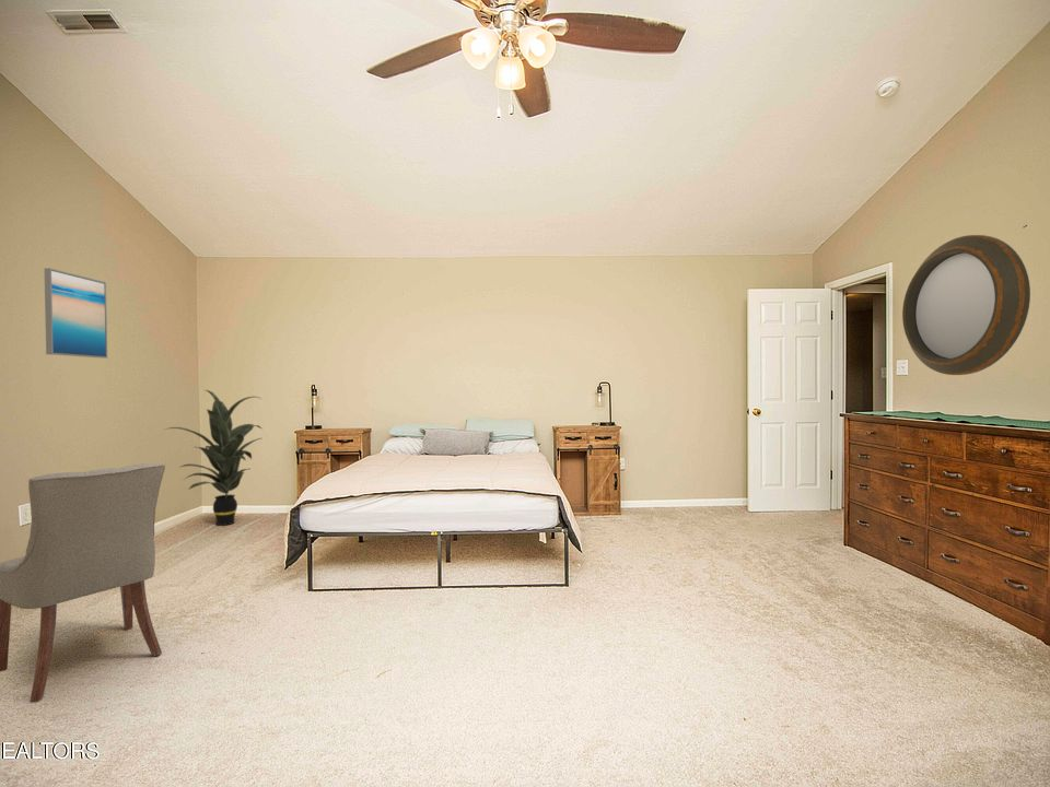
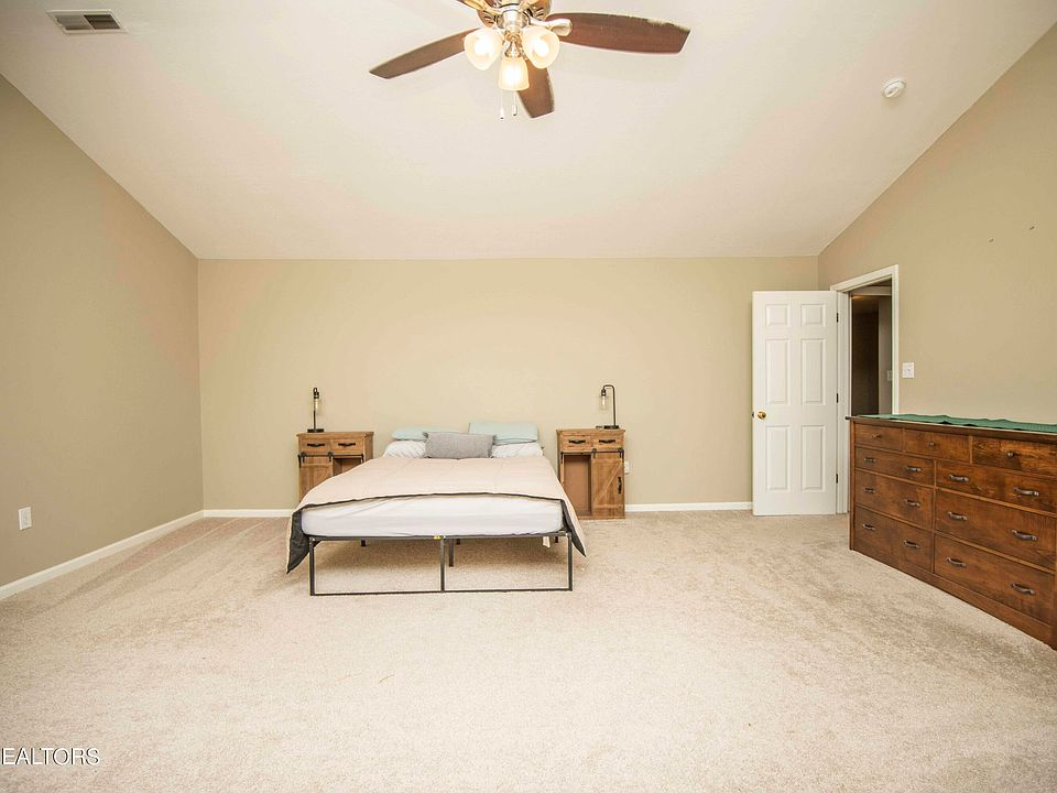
- chair (84, 563)
- wall art (78, 316)
- home mirror (953, 306)
- indoor plant (221, 456)
